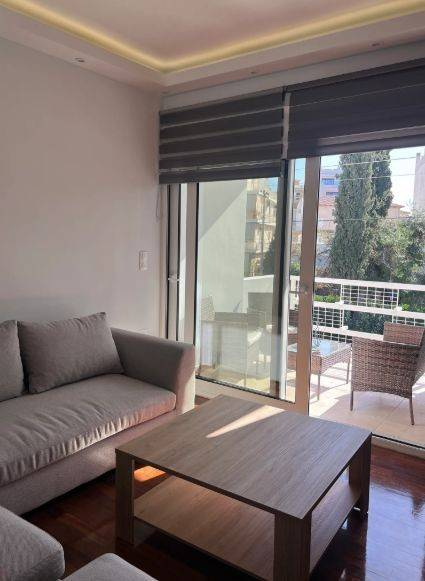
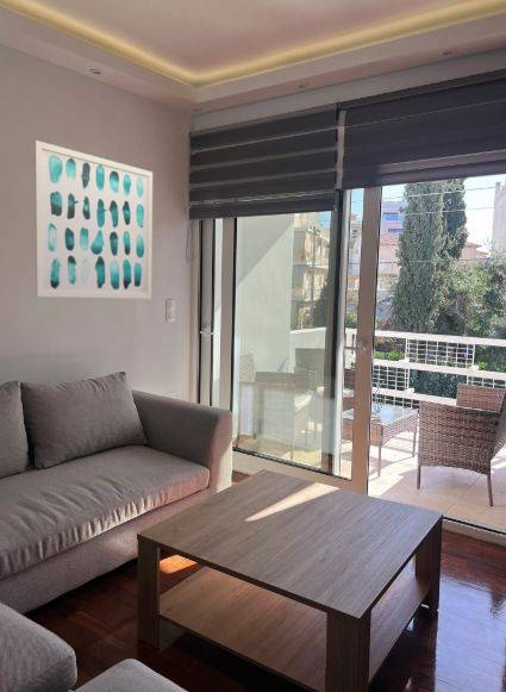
+ wall art (99, 229)
